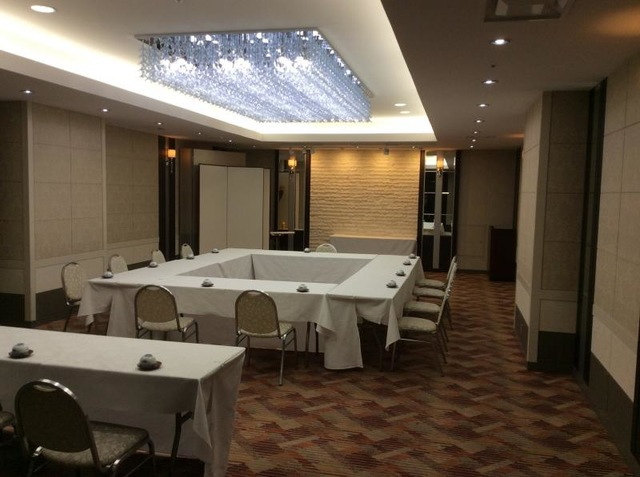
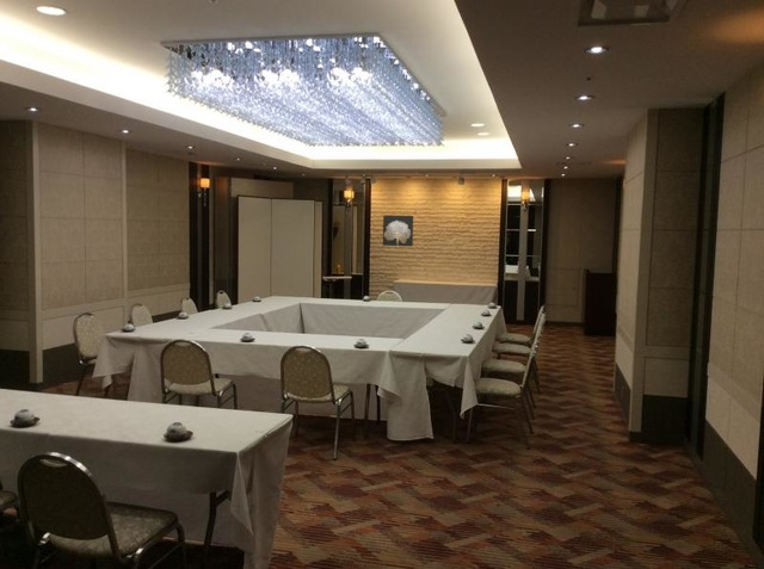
+ wall art (398, 230)
